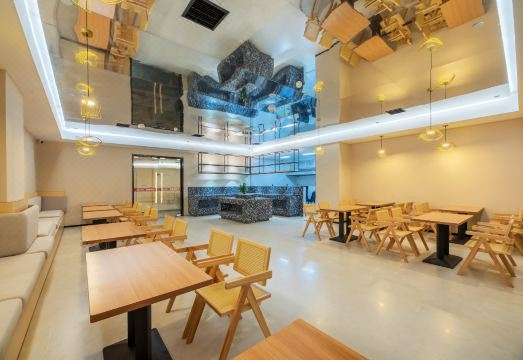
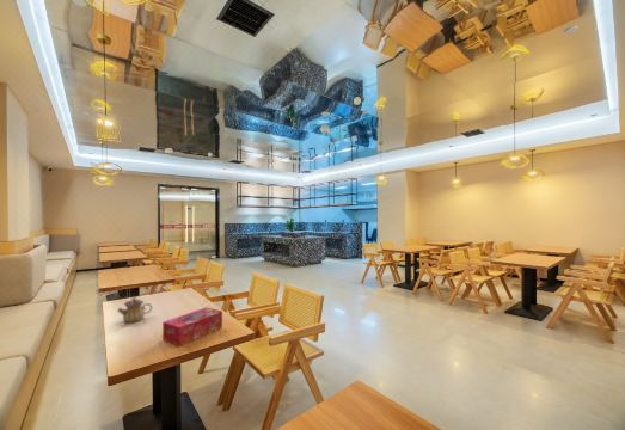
+ teapot (135, 307)
+ tissue box (194, 324)
